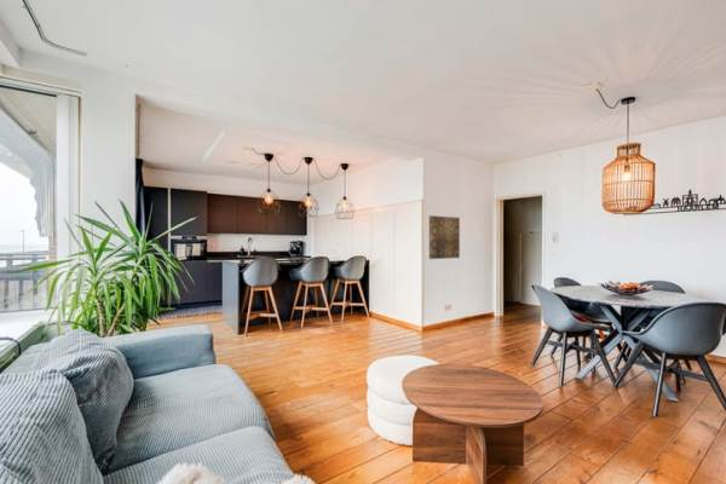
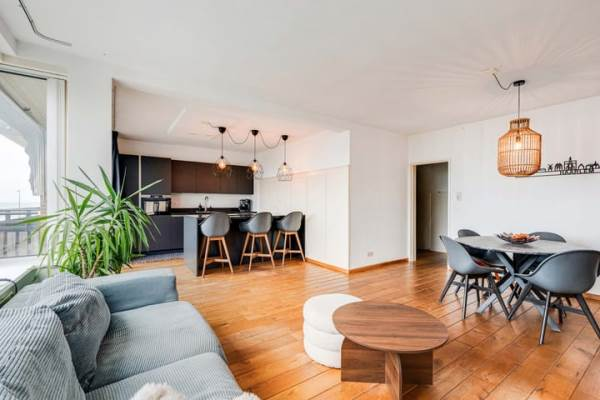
- wall art (444, 237)
